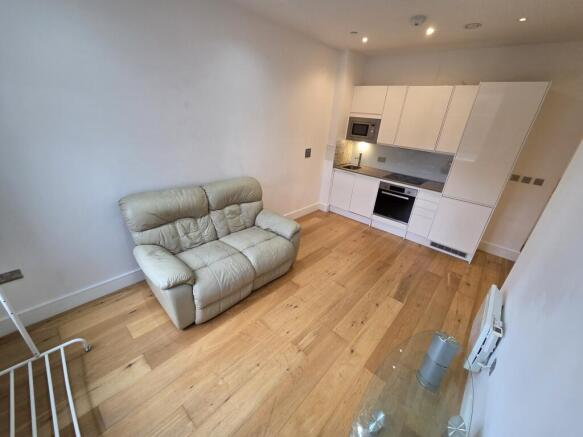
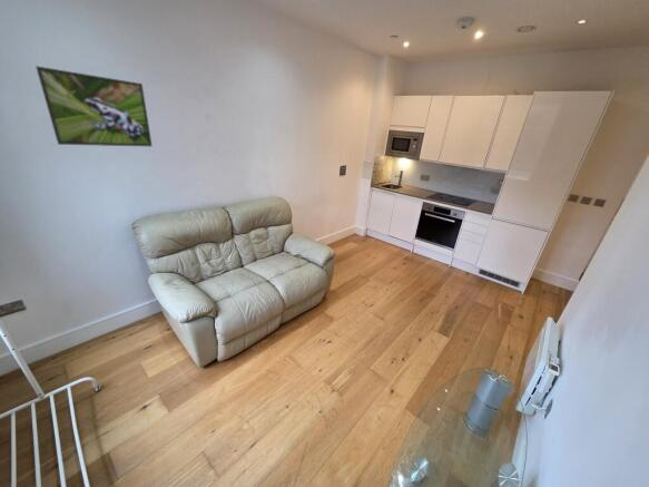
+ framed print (102, 111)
